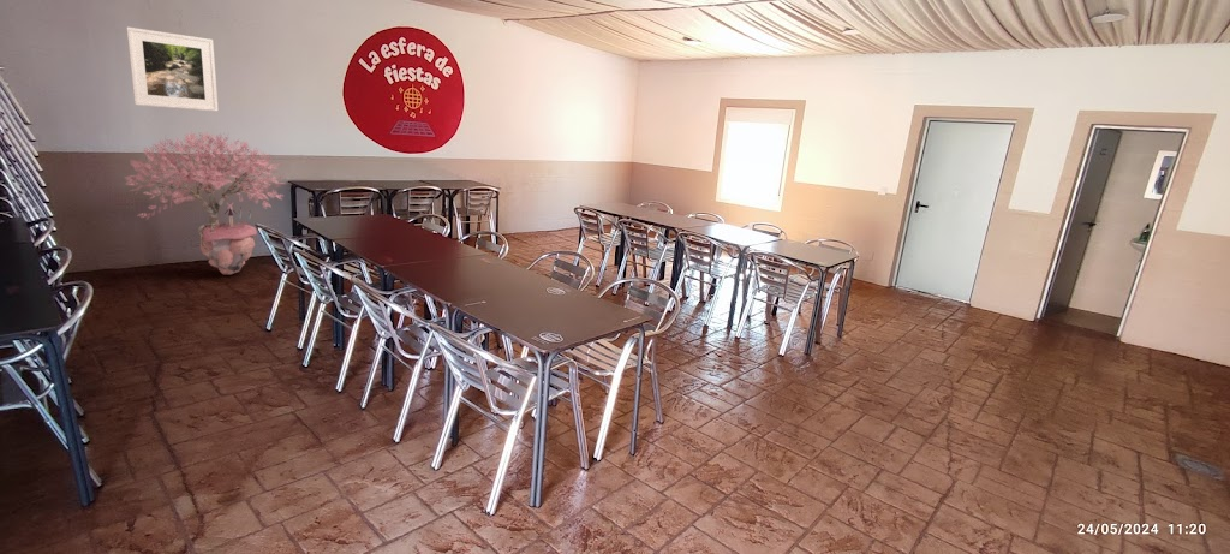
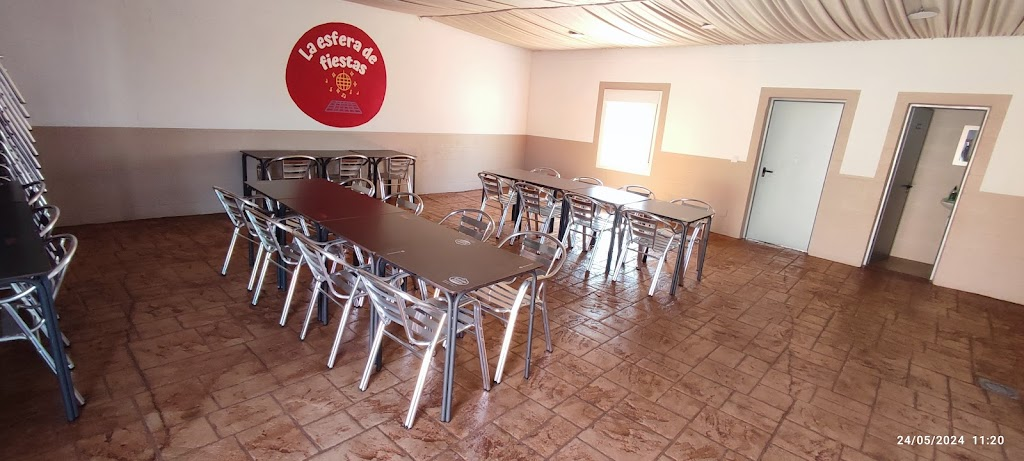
- potted tree (213, 203)
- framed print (174, 71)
